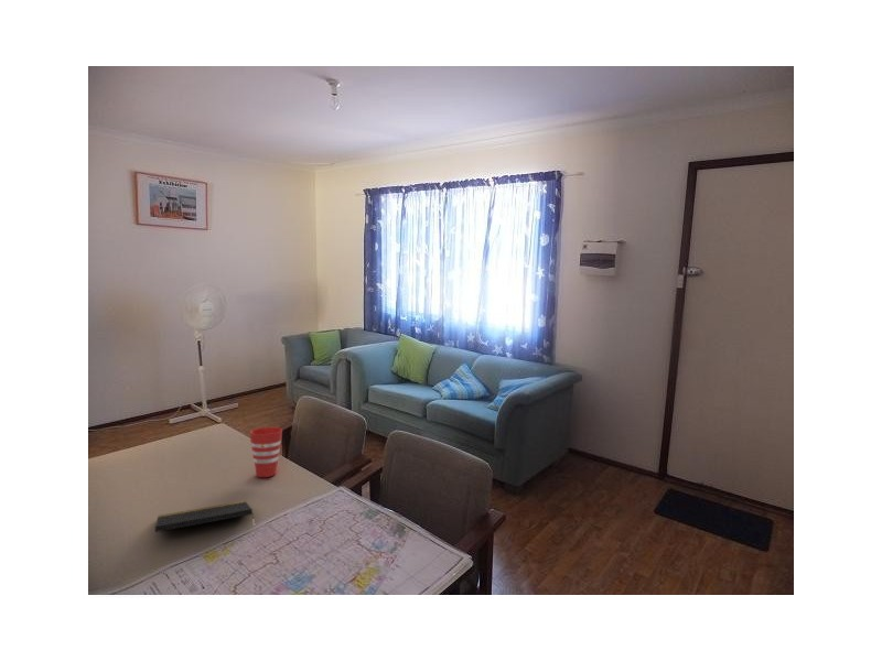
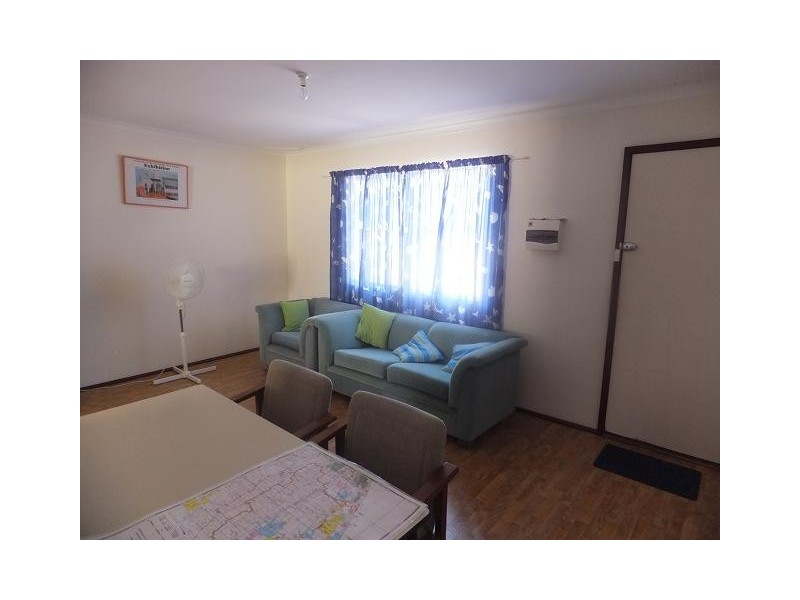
- notepad (204, 514)
- cup (266, 452)
